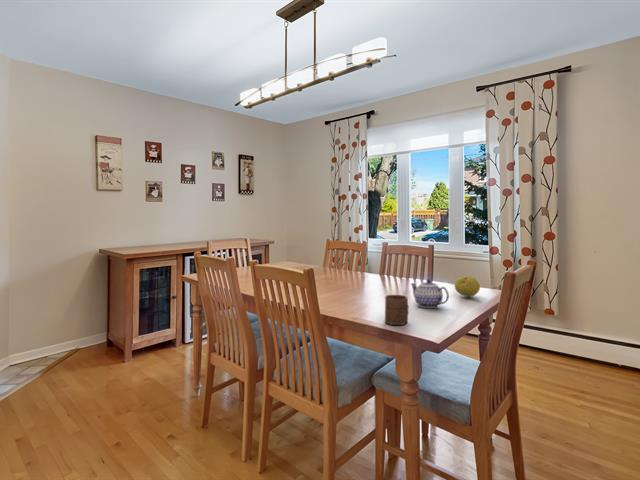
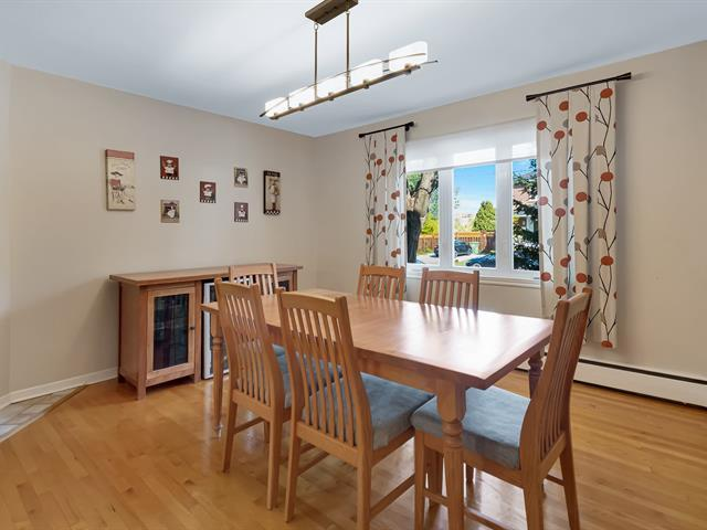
- teapot (428, 292)
- cup (396, 309)
- fruit (467, 286)
